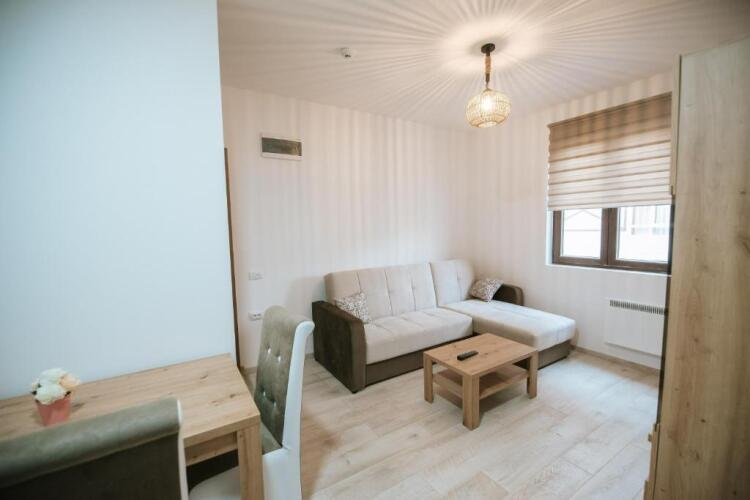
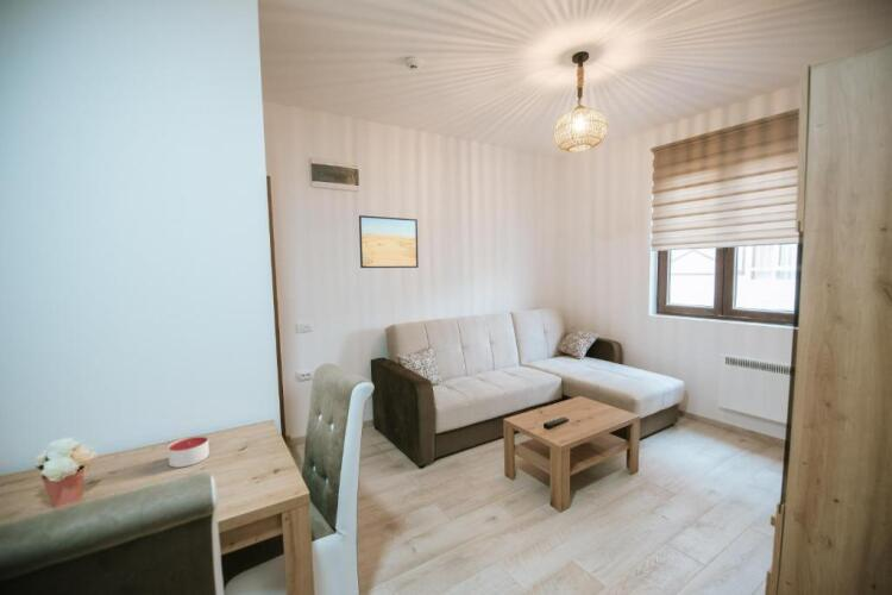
+ candle (189, 450)
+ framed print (389, 243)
